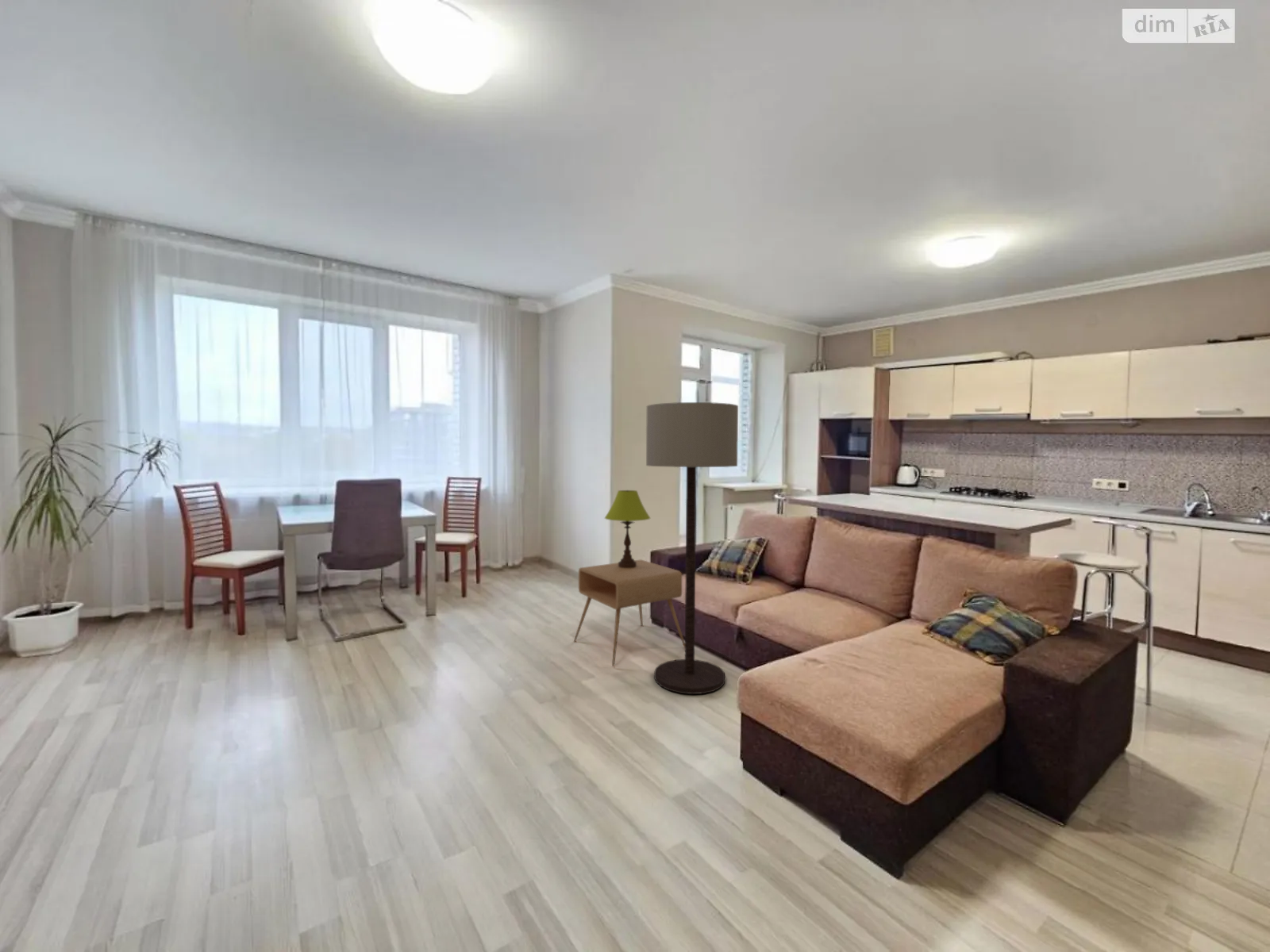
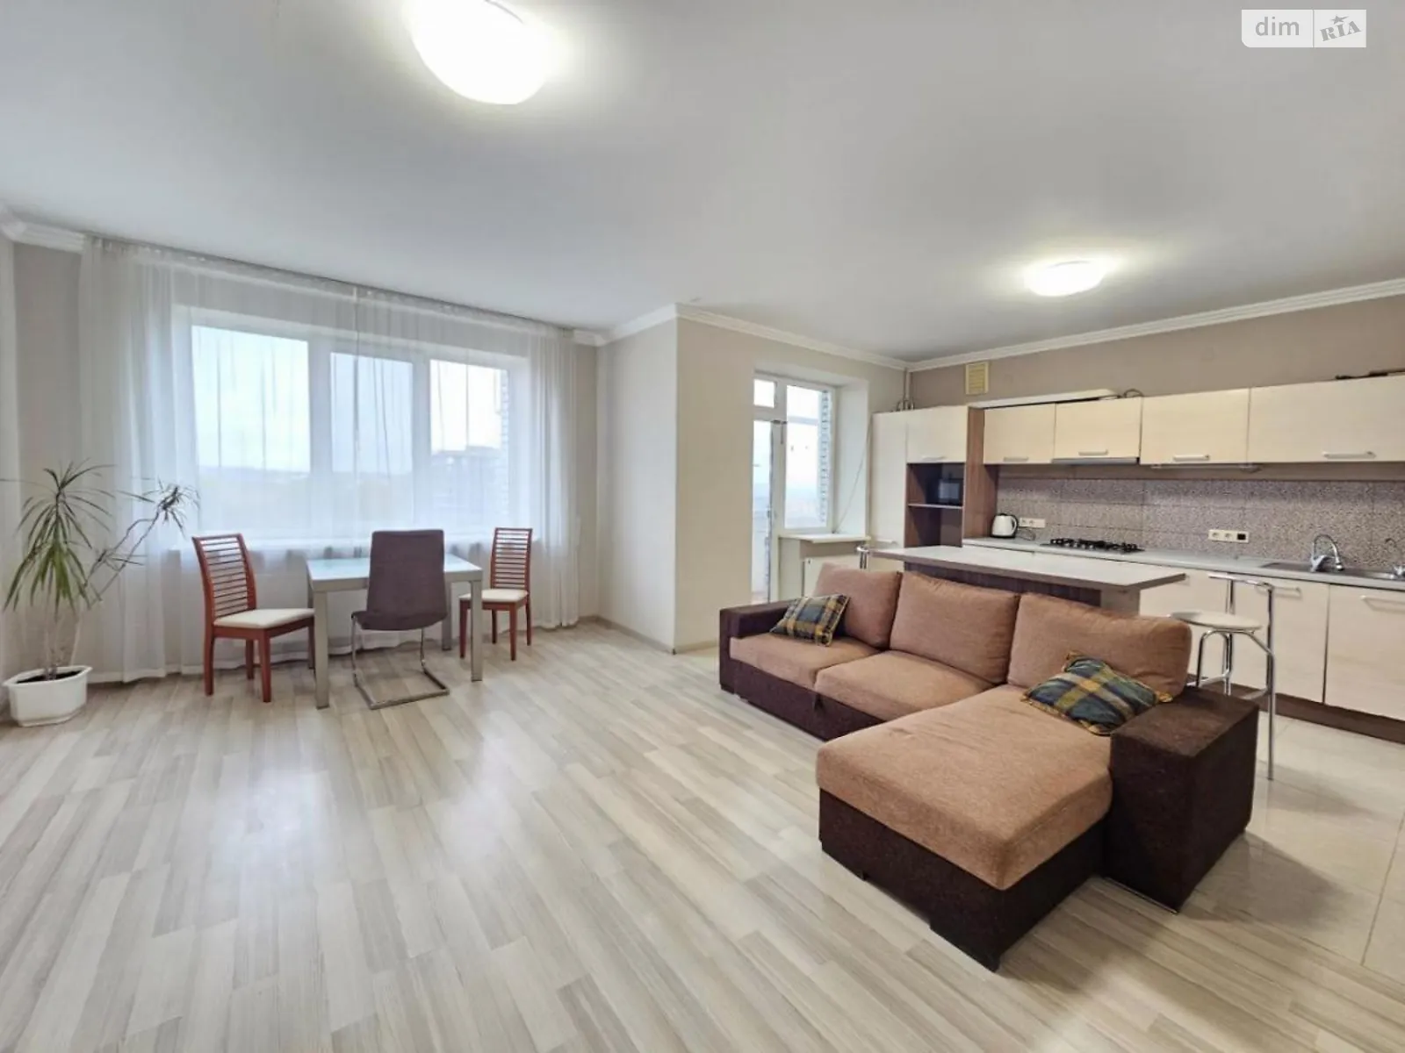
- floor lamp (691, 543)
- table lamp (627, 528)
- side table (629, 606)
